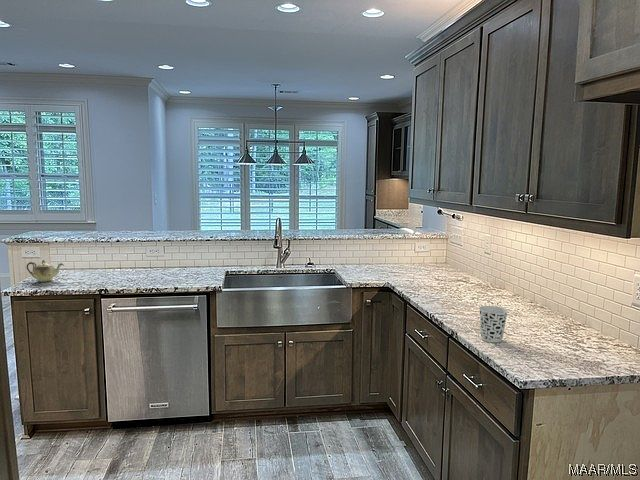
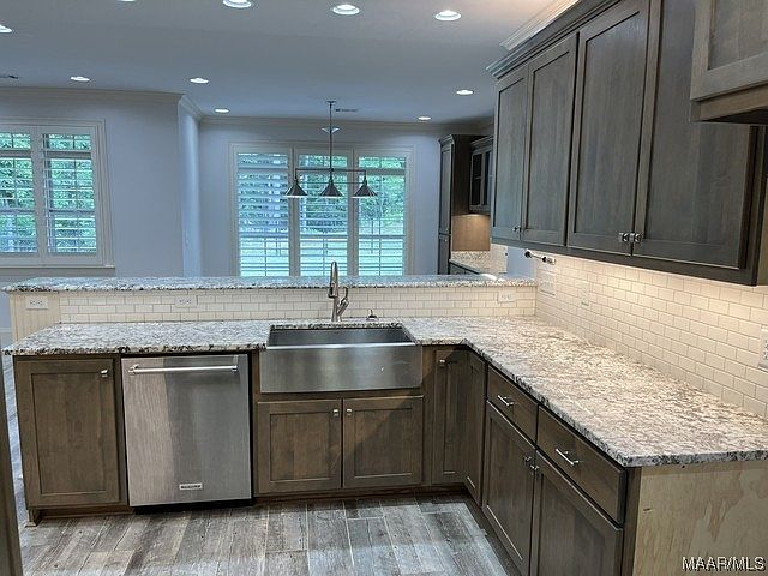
- teapot (45, 270)
- cup (492, 324)
